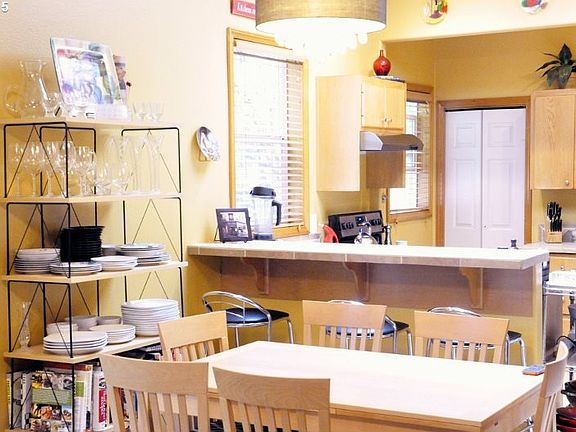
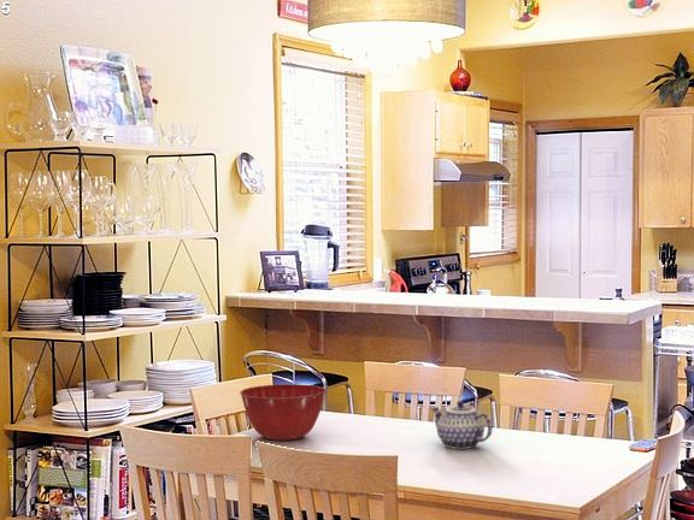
+ teapot (460, 422)
+ mixing bowl (283, 413)
